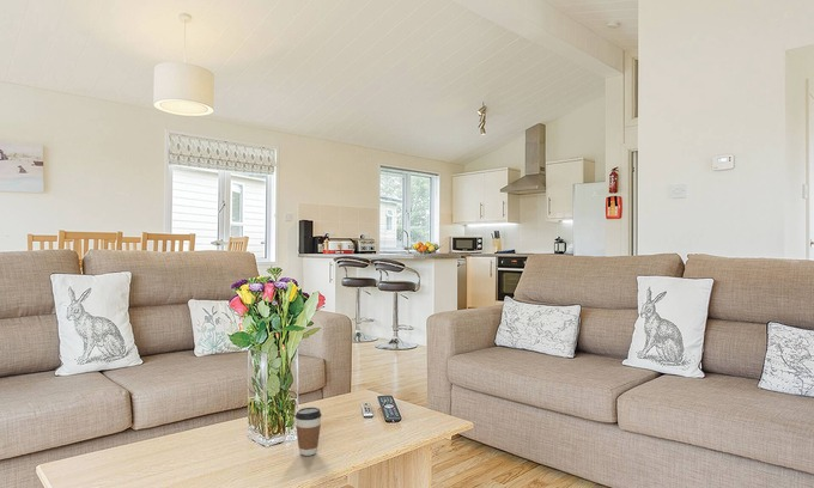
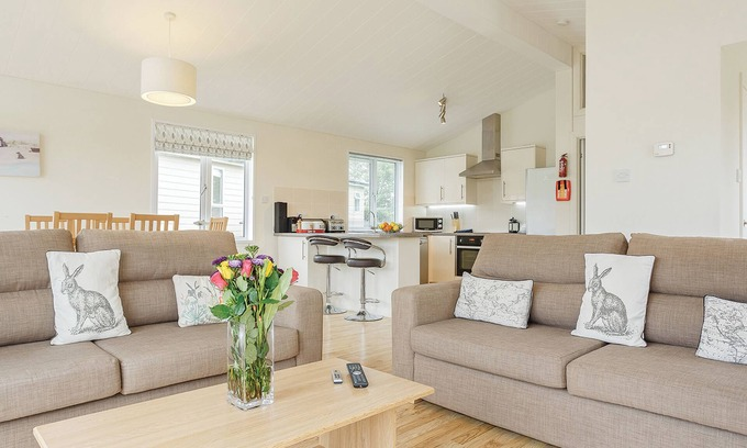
- coffee cup (308, 431)
